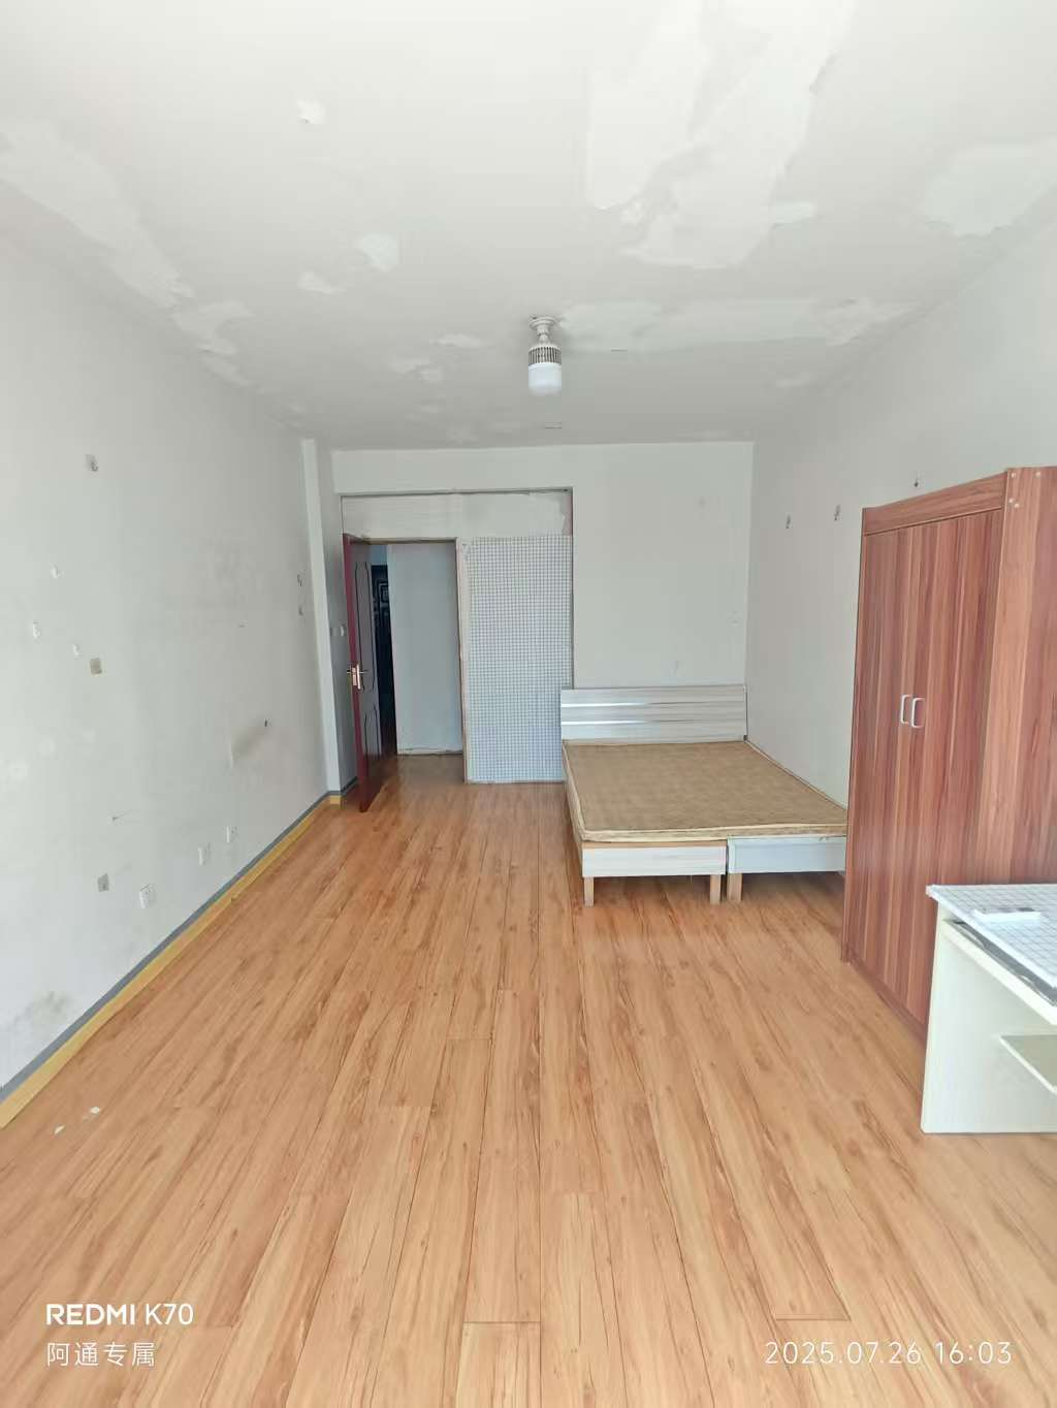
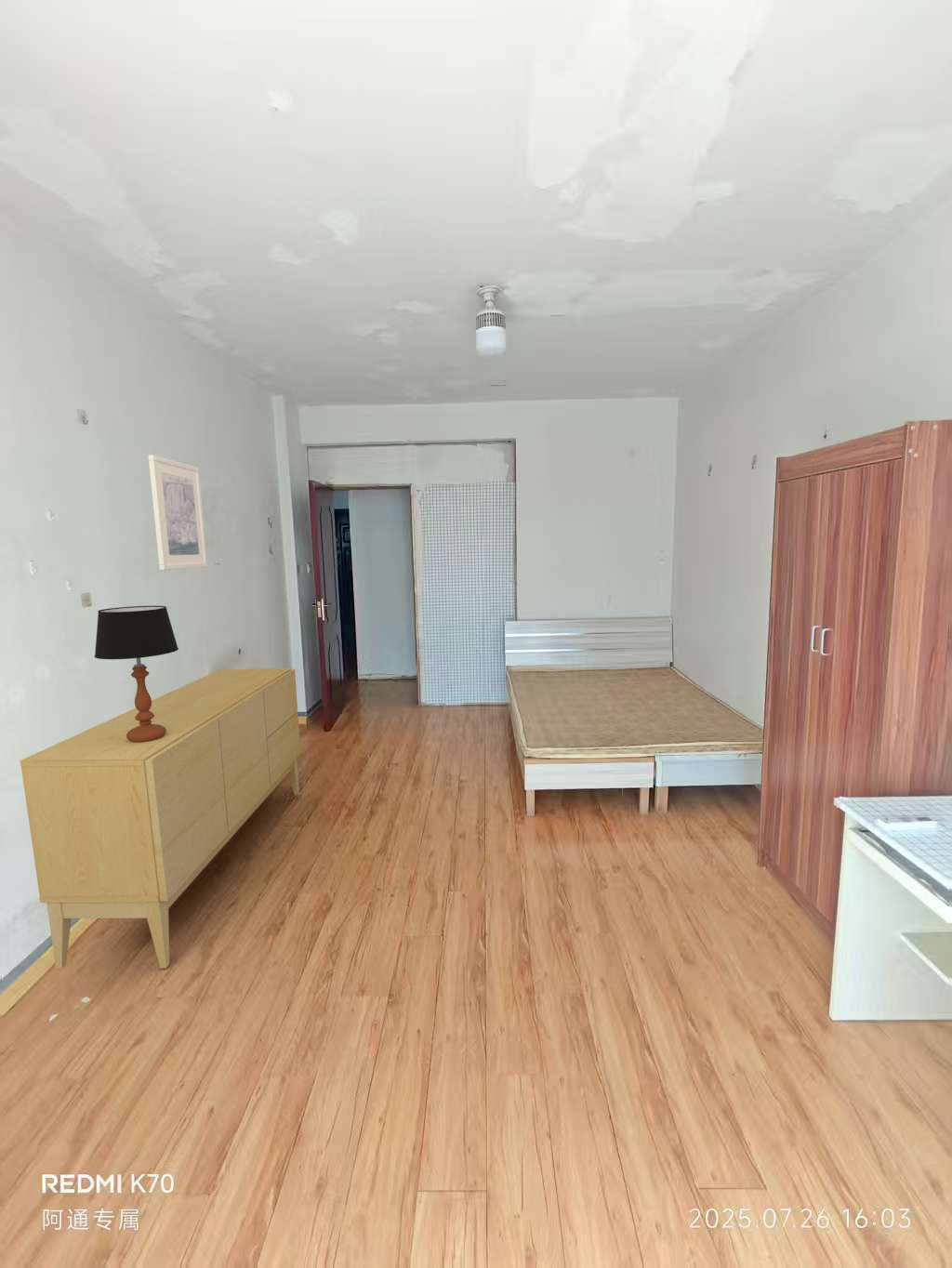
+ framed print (180, 515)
+ table lamp (139, 673)
+ sideboard (202, 782)
